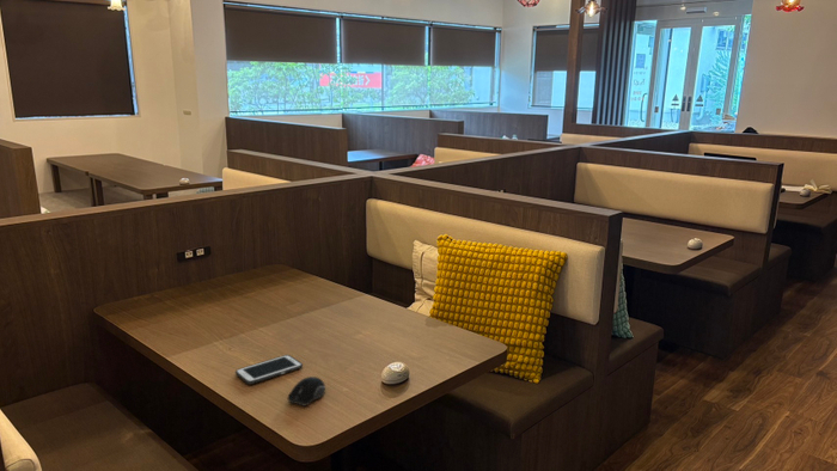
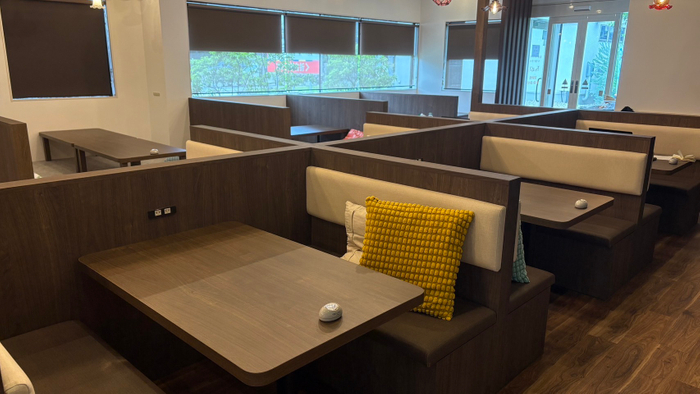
- cell phone (269, 368)
- computer mouse (307, 387)
